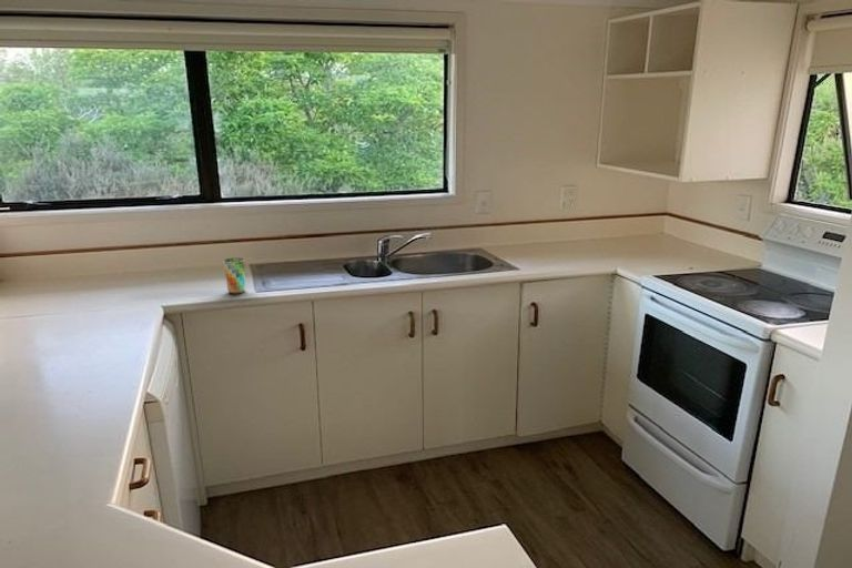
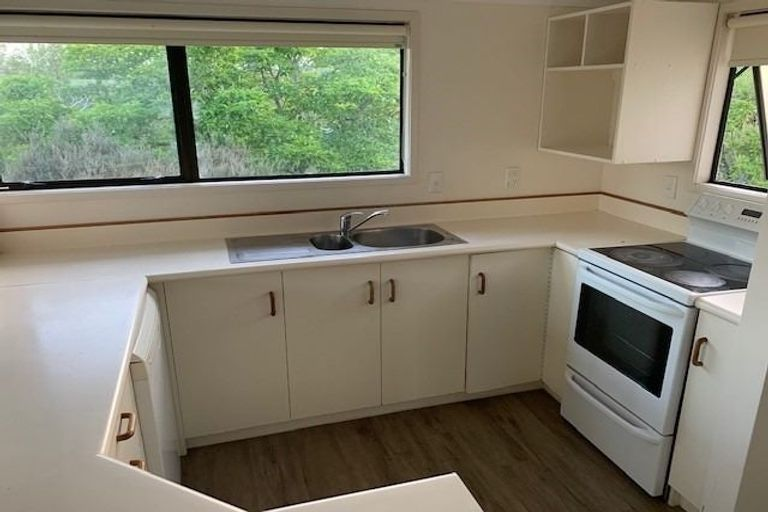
- cup (235, 275)
